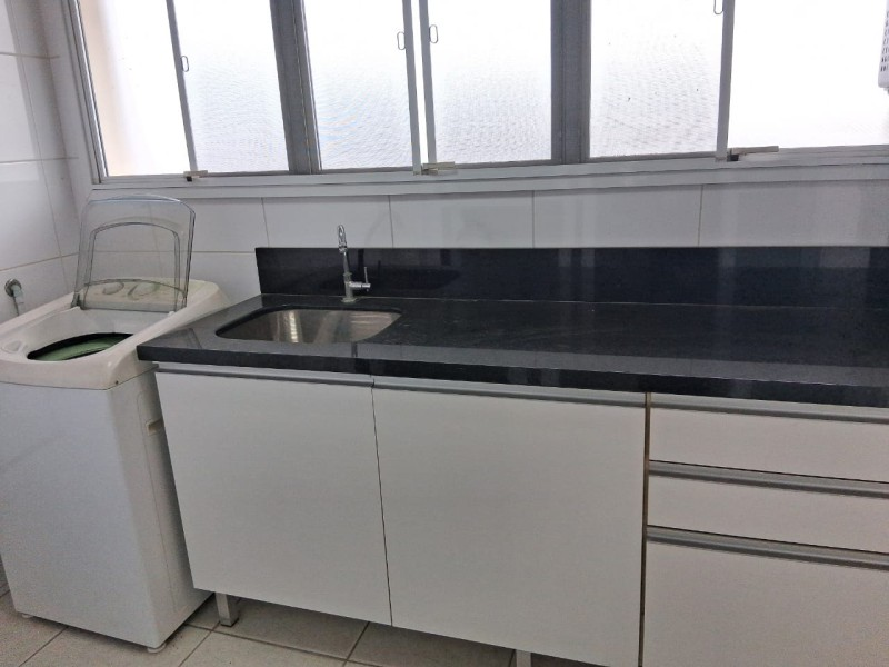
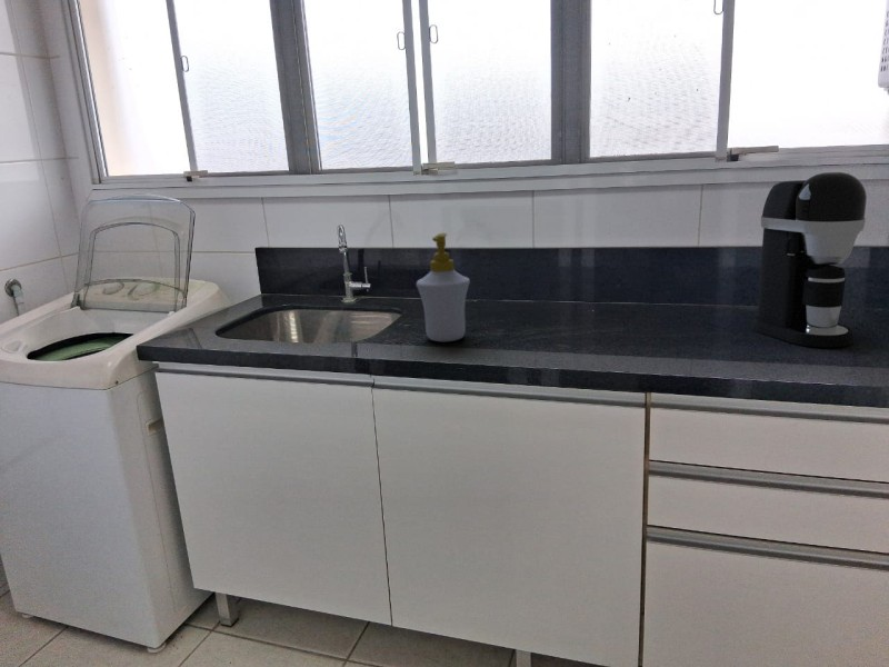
+ soap bottle (442, 287)
+ coffee maker (807, 256)
